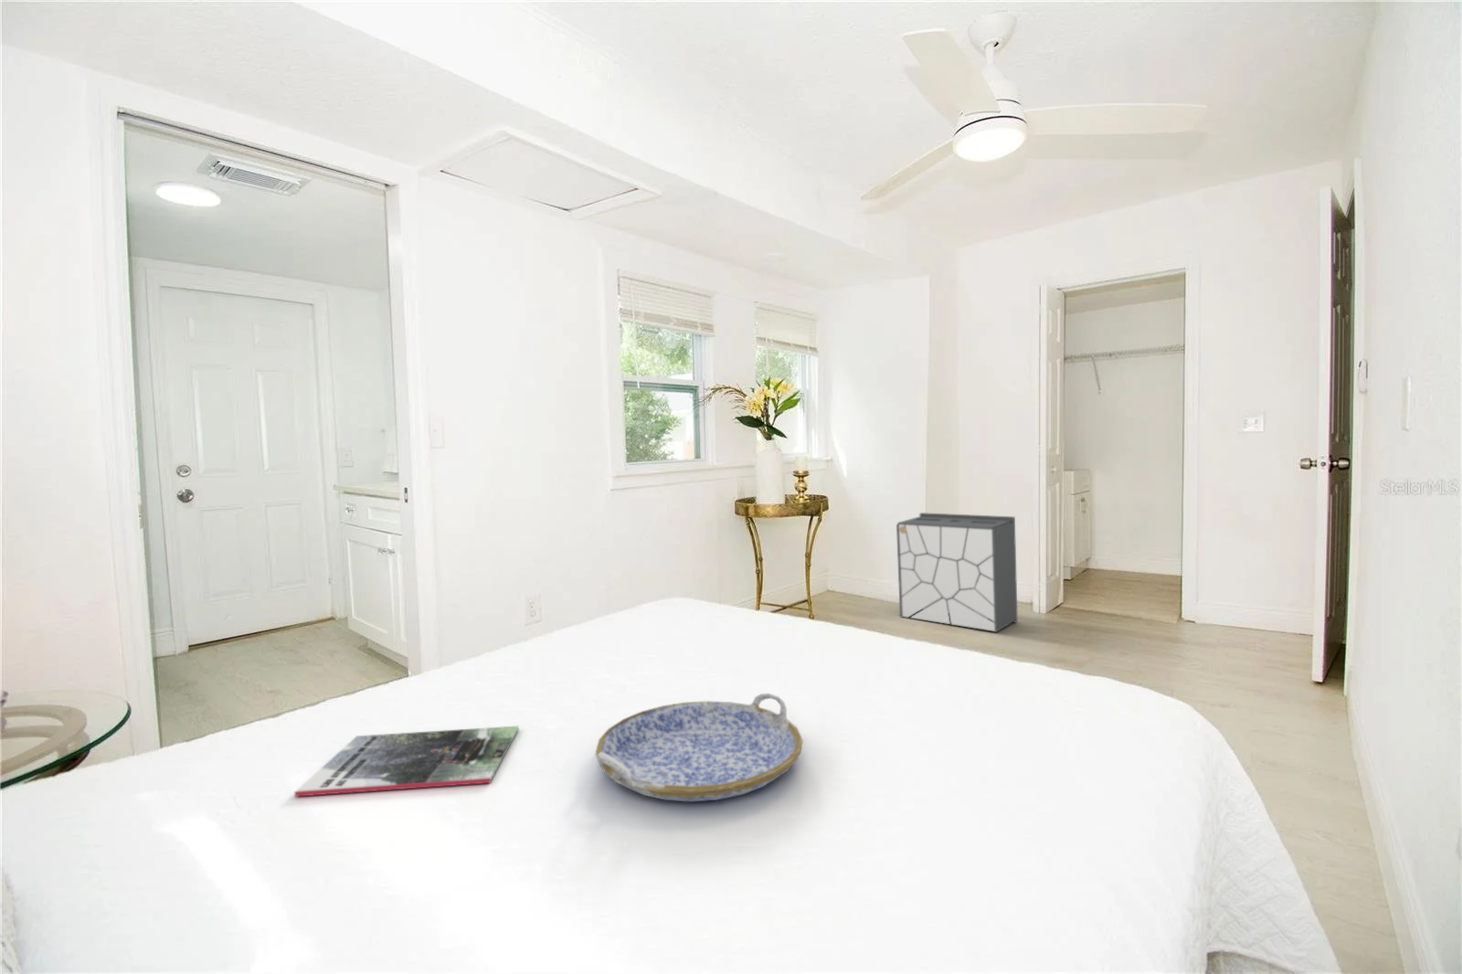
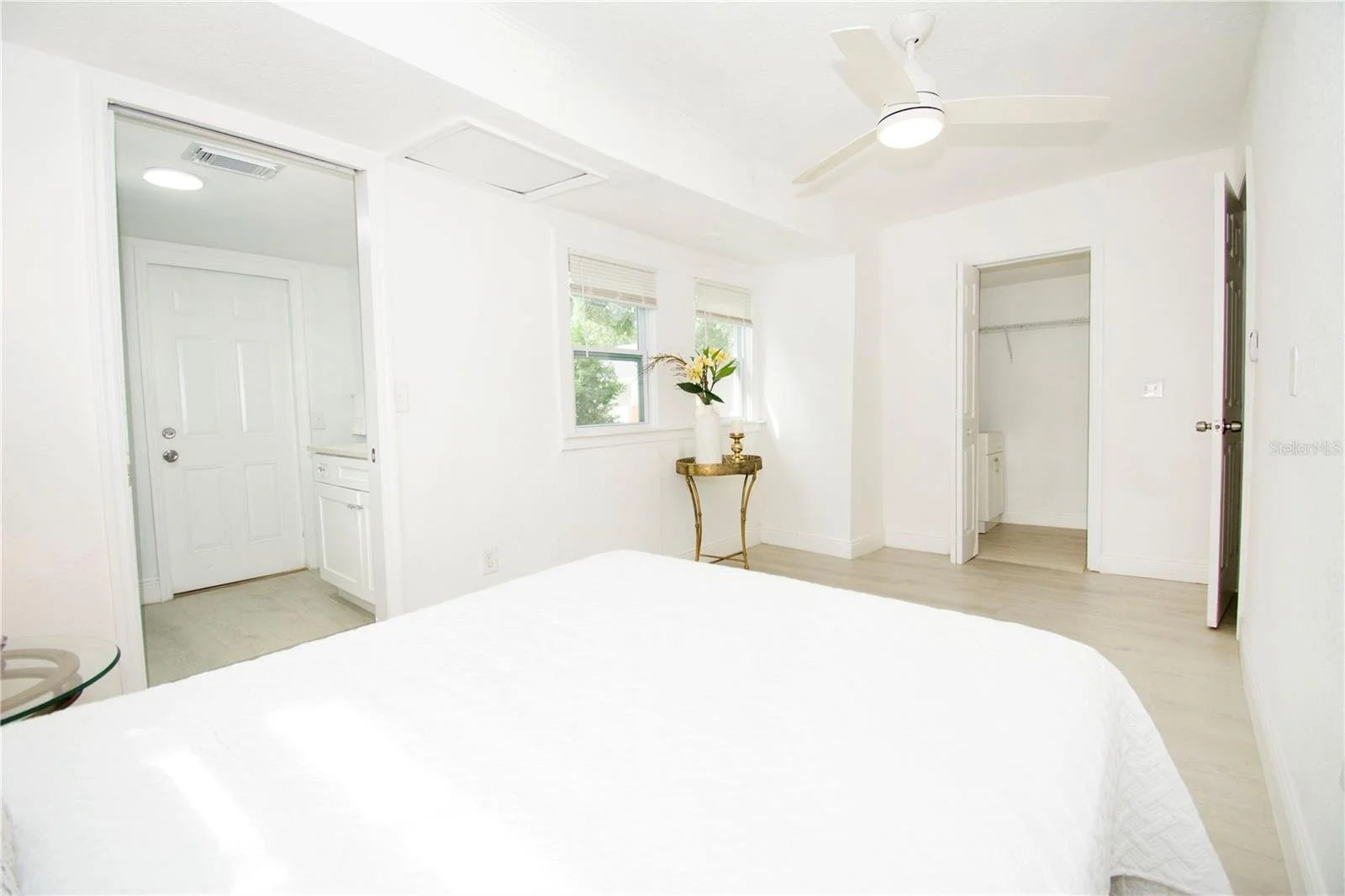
- air purifier (955, 567)
- serving tray (700, 742)
- magazine (417, 758)
